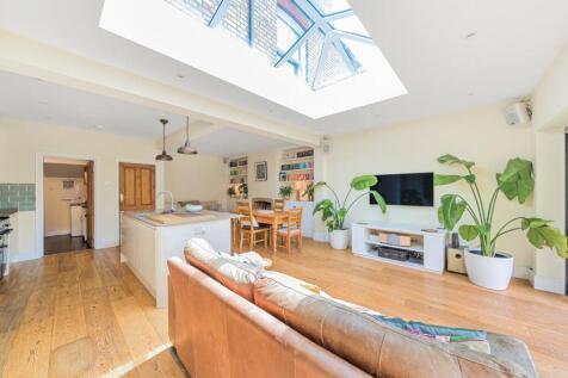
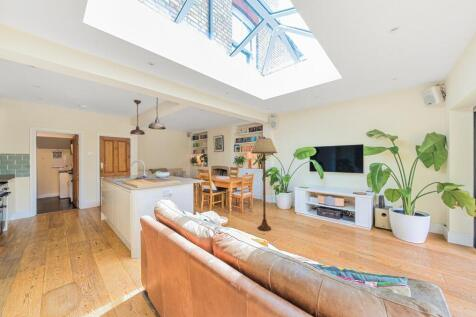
+ floor lamp (264, 182)
